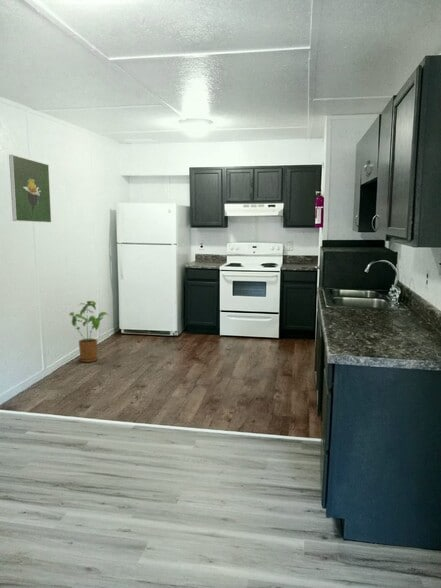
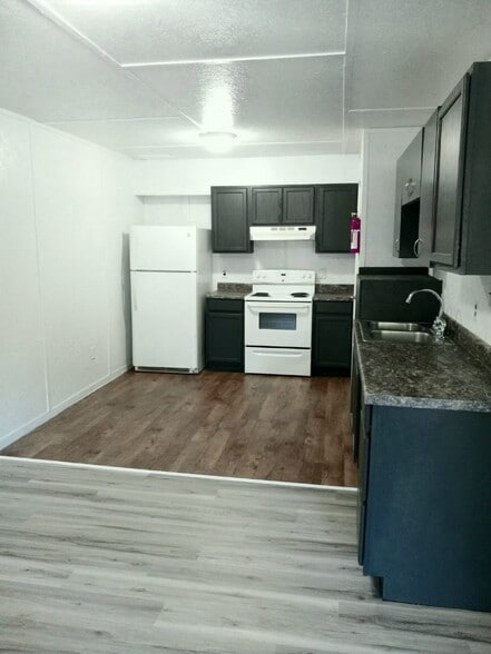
- house plant (90, 331)
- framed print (31, 191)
